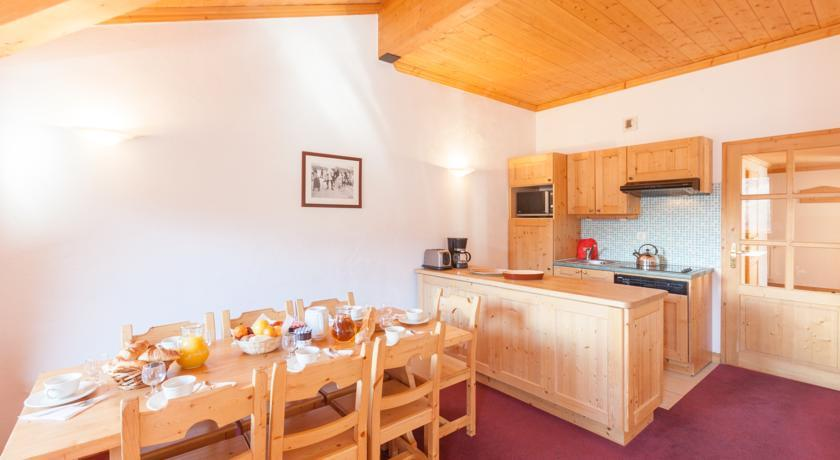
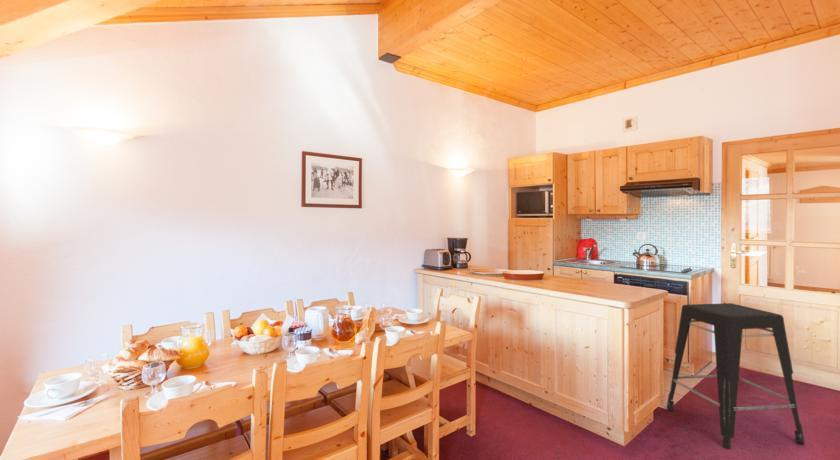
+ stool (729, 367)
